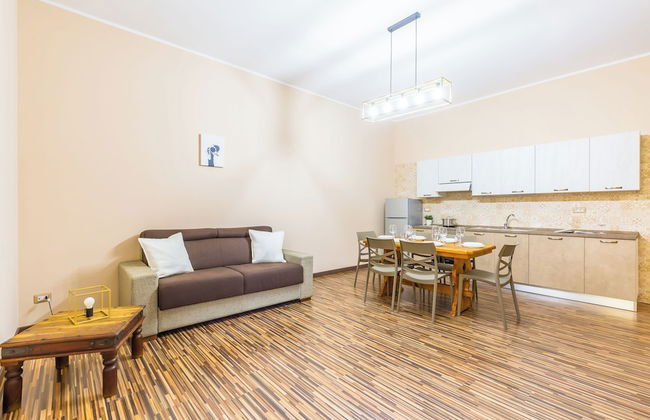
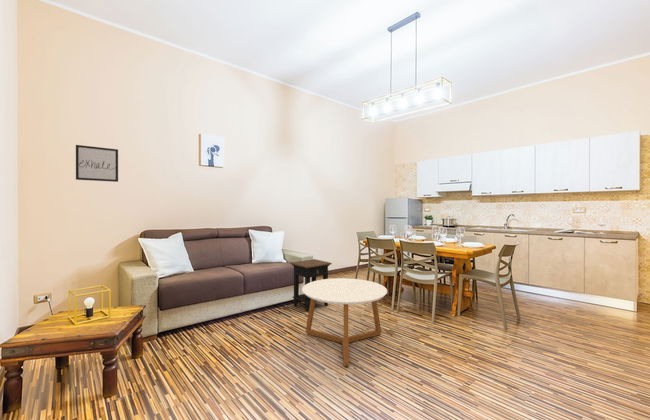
+ wall art (97, 164)
+ coffee table (344, 315)
+ side table (309, 282)
